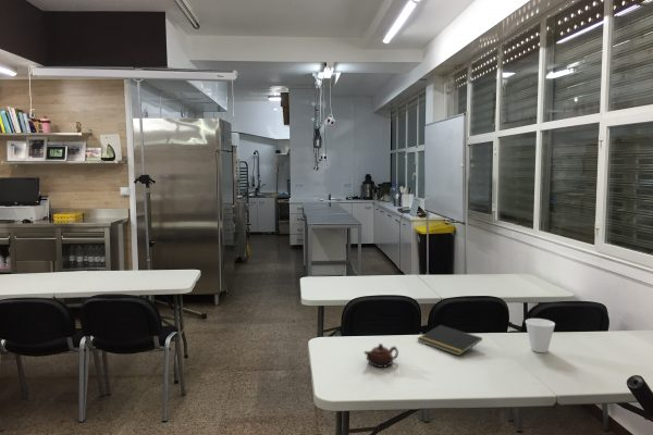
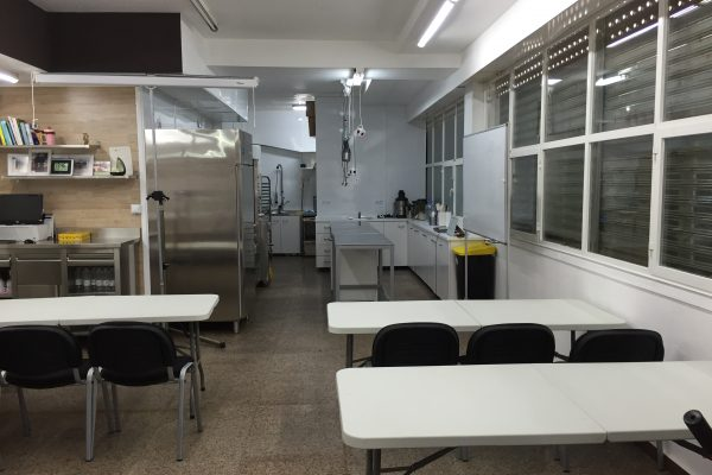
- teapot (381, 353)
- notepad (448, 339)
- cup (539, 336)
